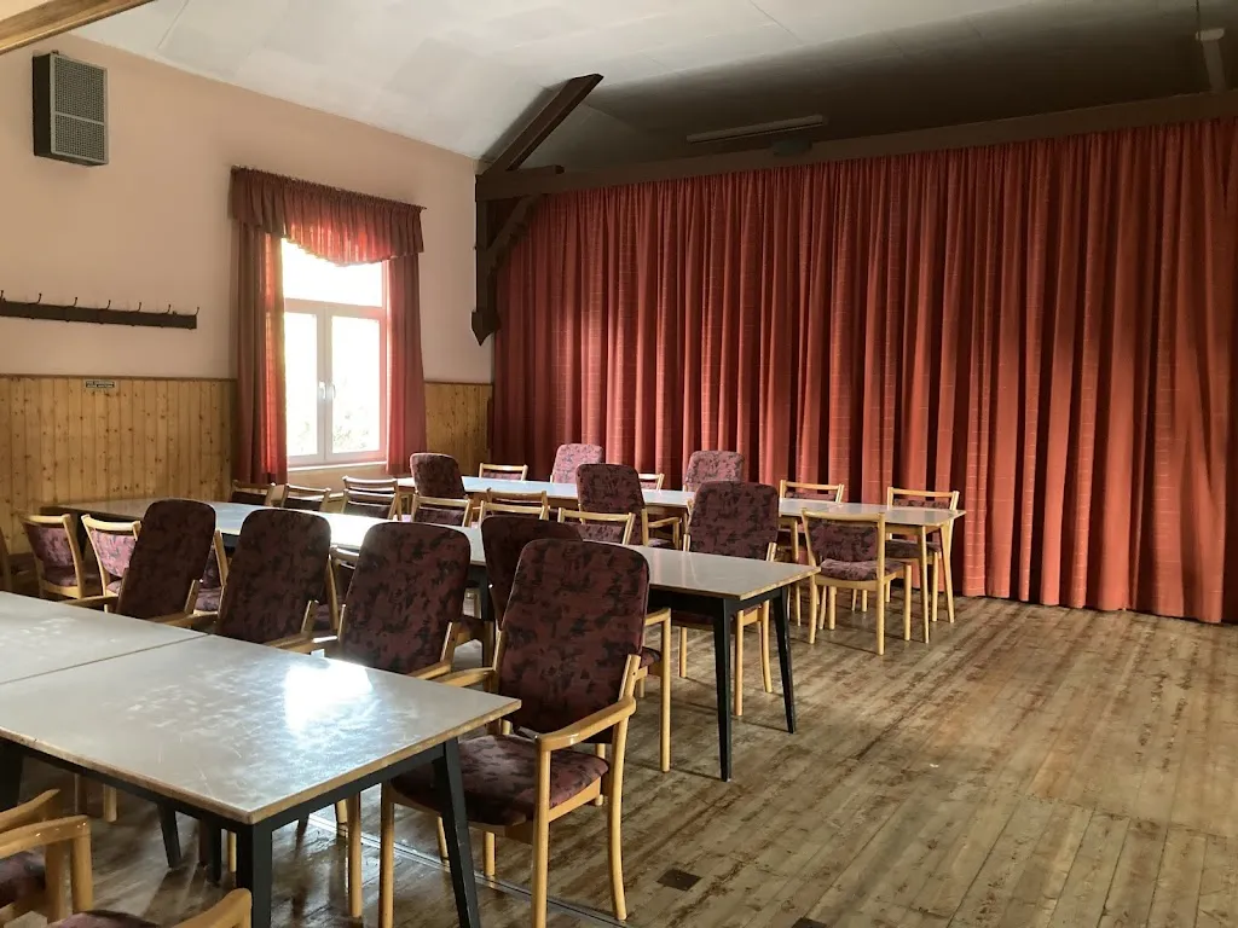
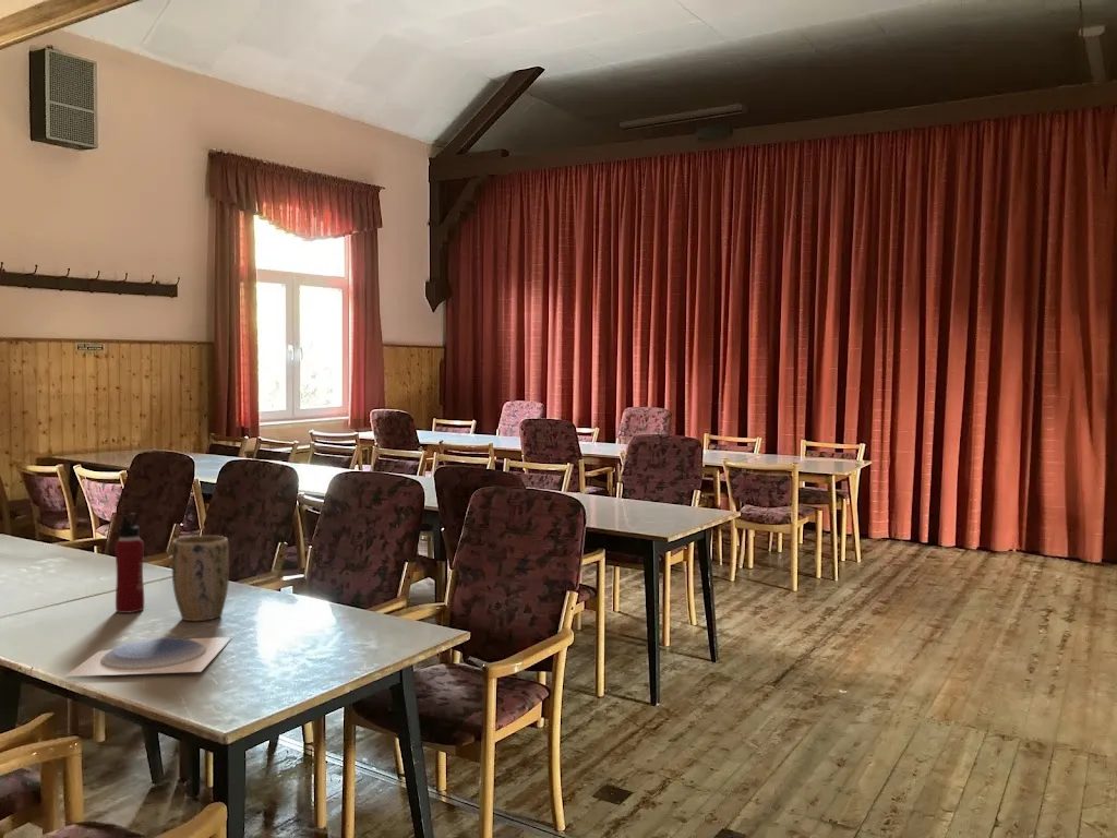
+ water bottle (129, 562)
+ plant pot (201, 577)
+ plate (154, 649)
